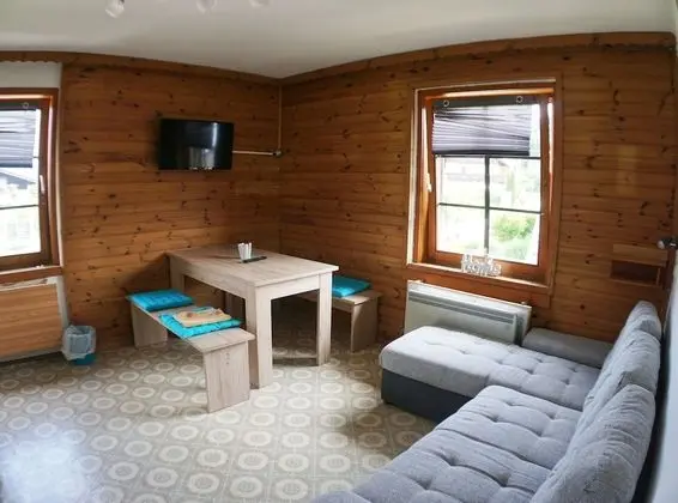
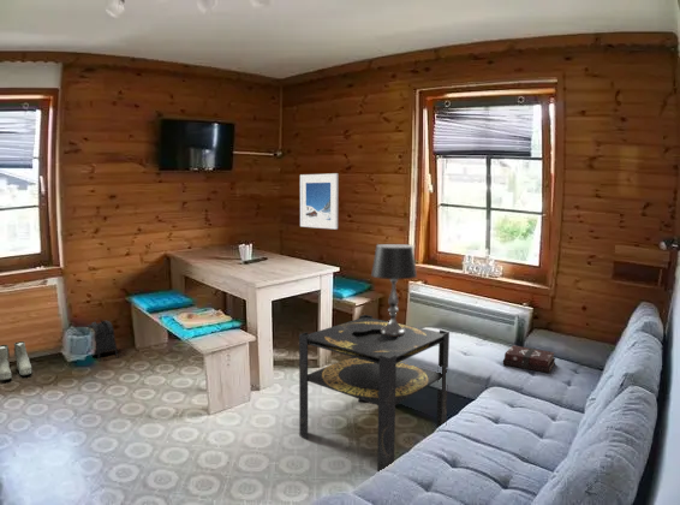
+ backpack (102, 338)
+ hardback book (529, 358)
+ boots (14, 357)
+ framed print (318, 201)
+ table lamp (393, 286)
+ side table (374, 384)
